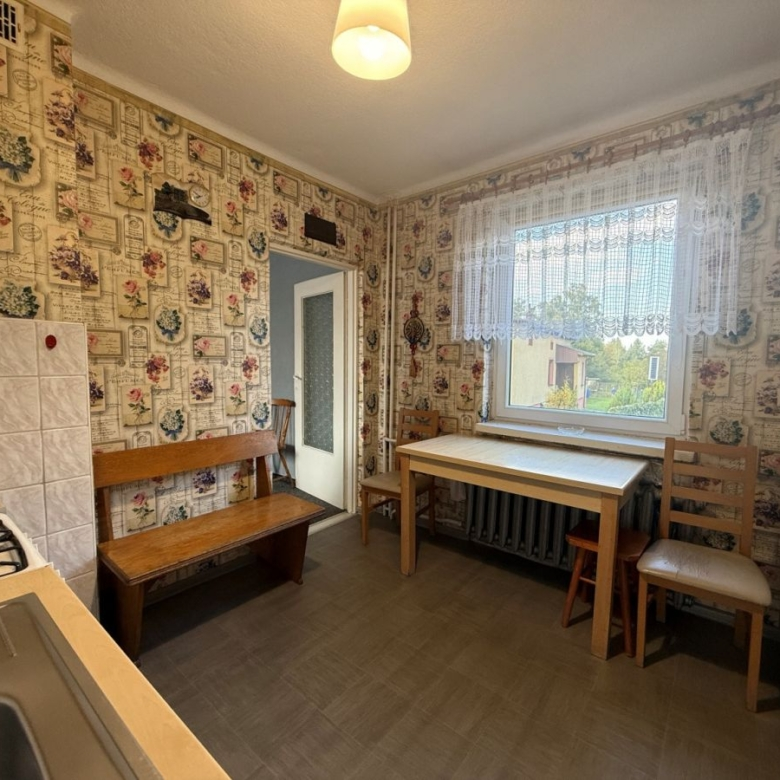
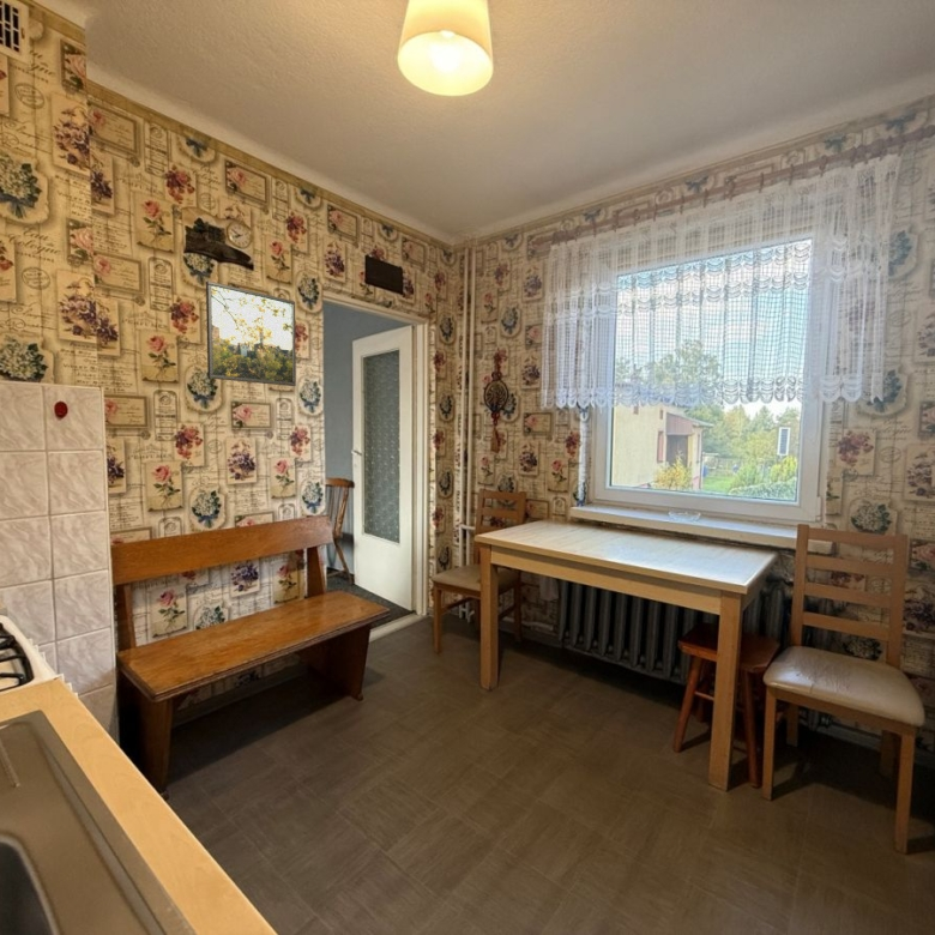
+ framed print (254, 337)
